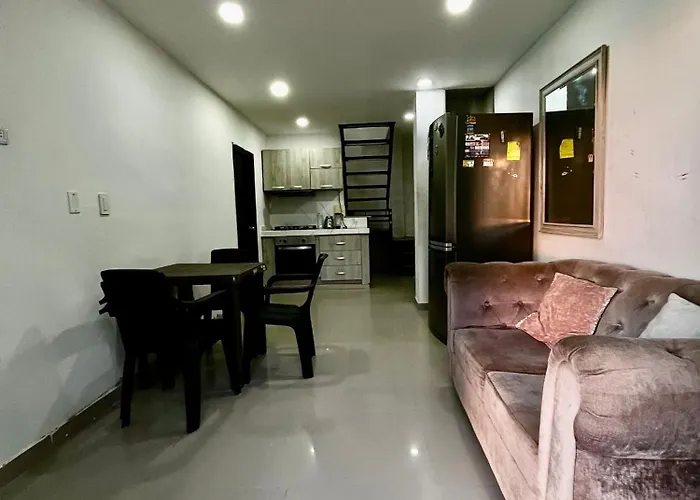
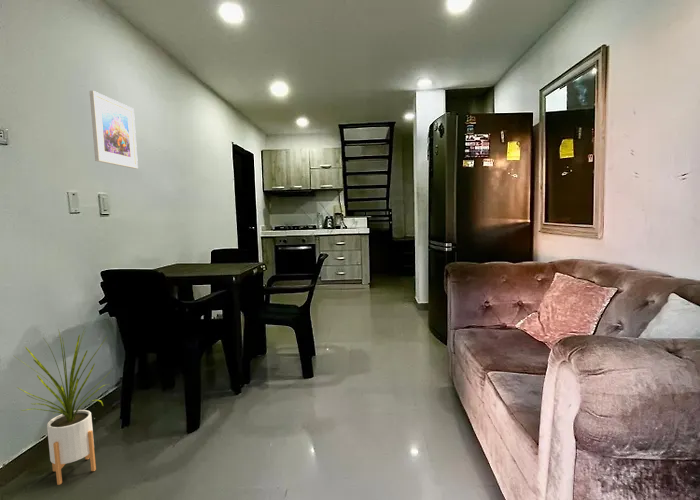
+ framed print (115, 132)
+ house plant (67, 401)
